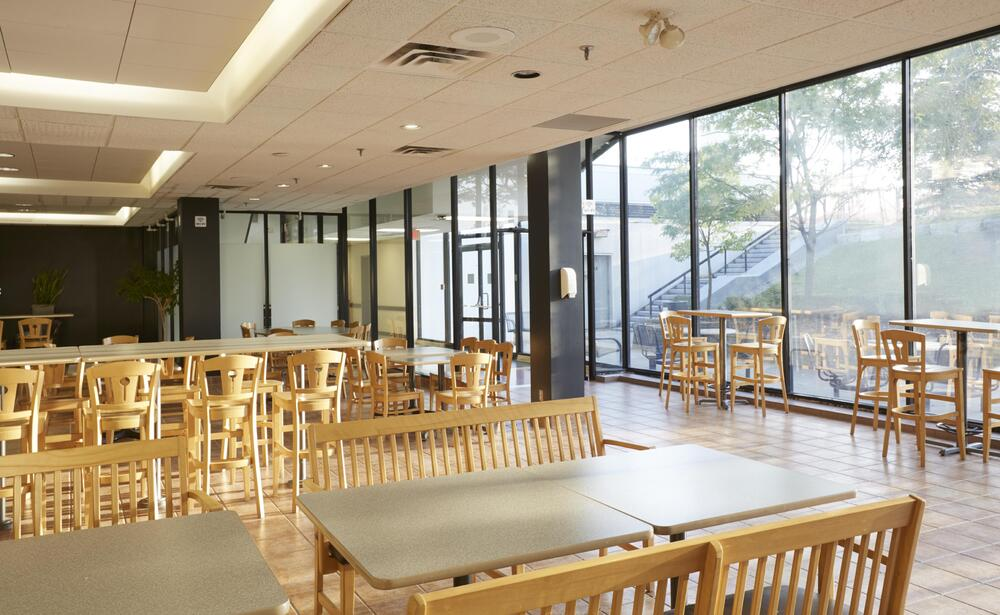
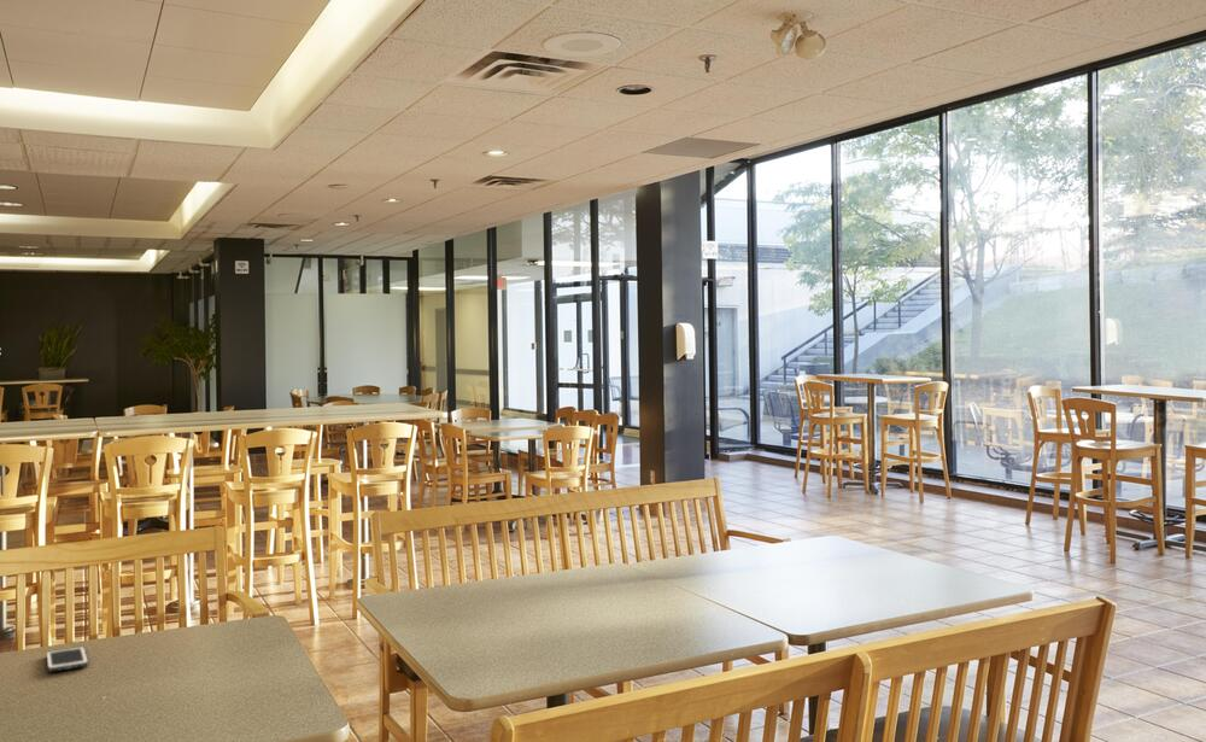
+ cell phone (66, 659)
